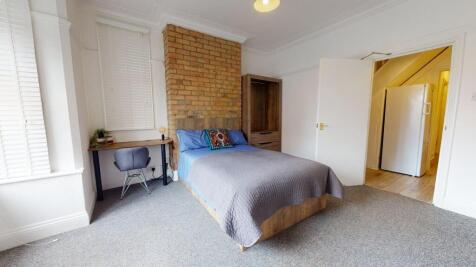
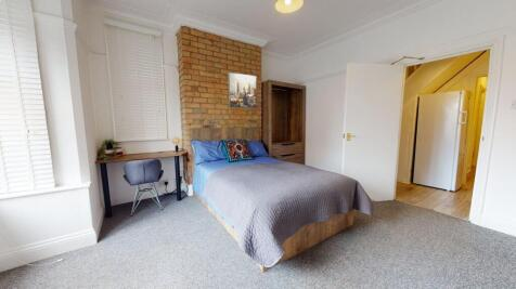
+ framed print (243, 91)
